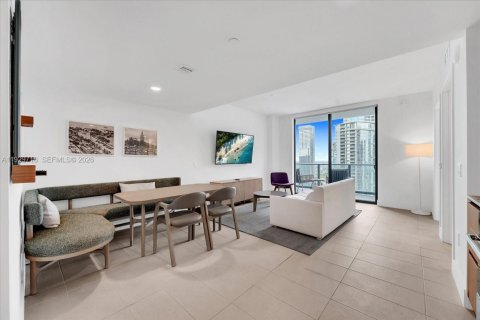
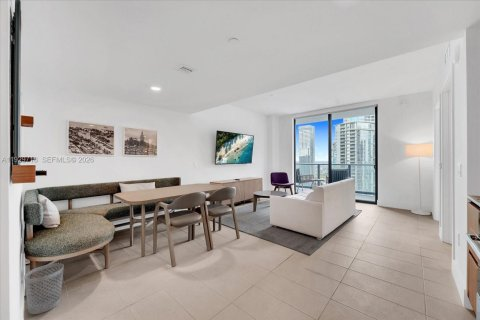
+ wastebasket (44, 288)
